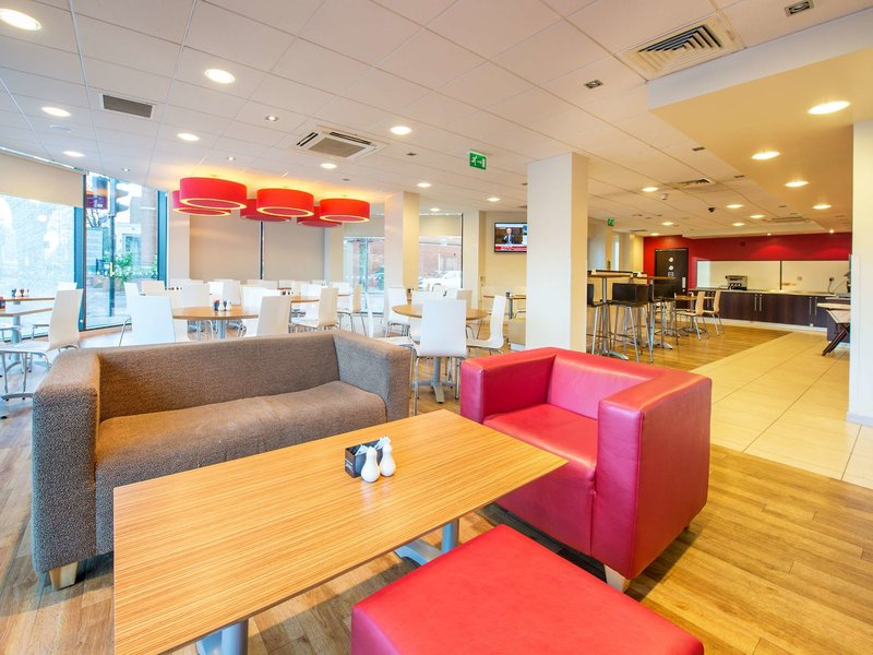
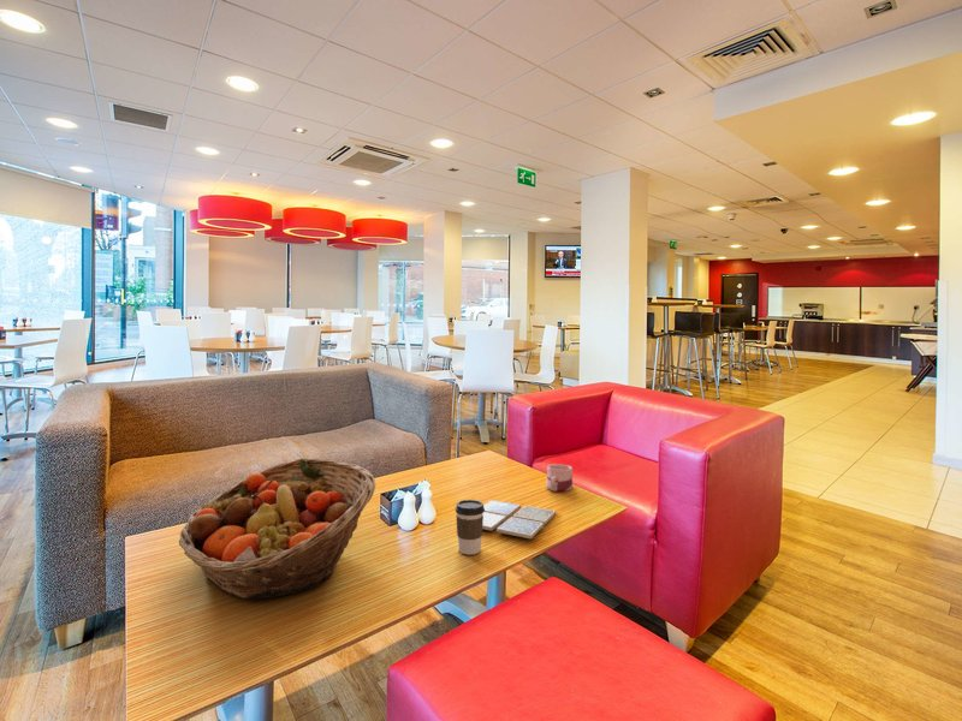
+ drink coaster (509, 518)
+ coffee cup (469, 526)
+ fruit basket (281, 519)
+ mug (558, 477)
